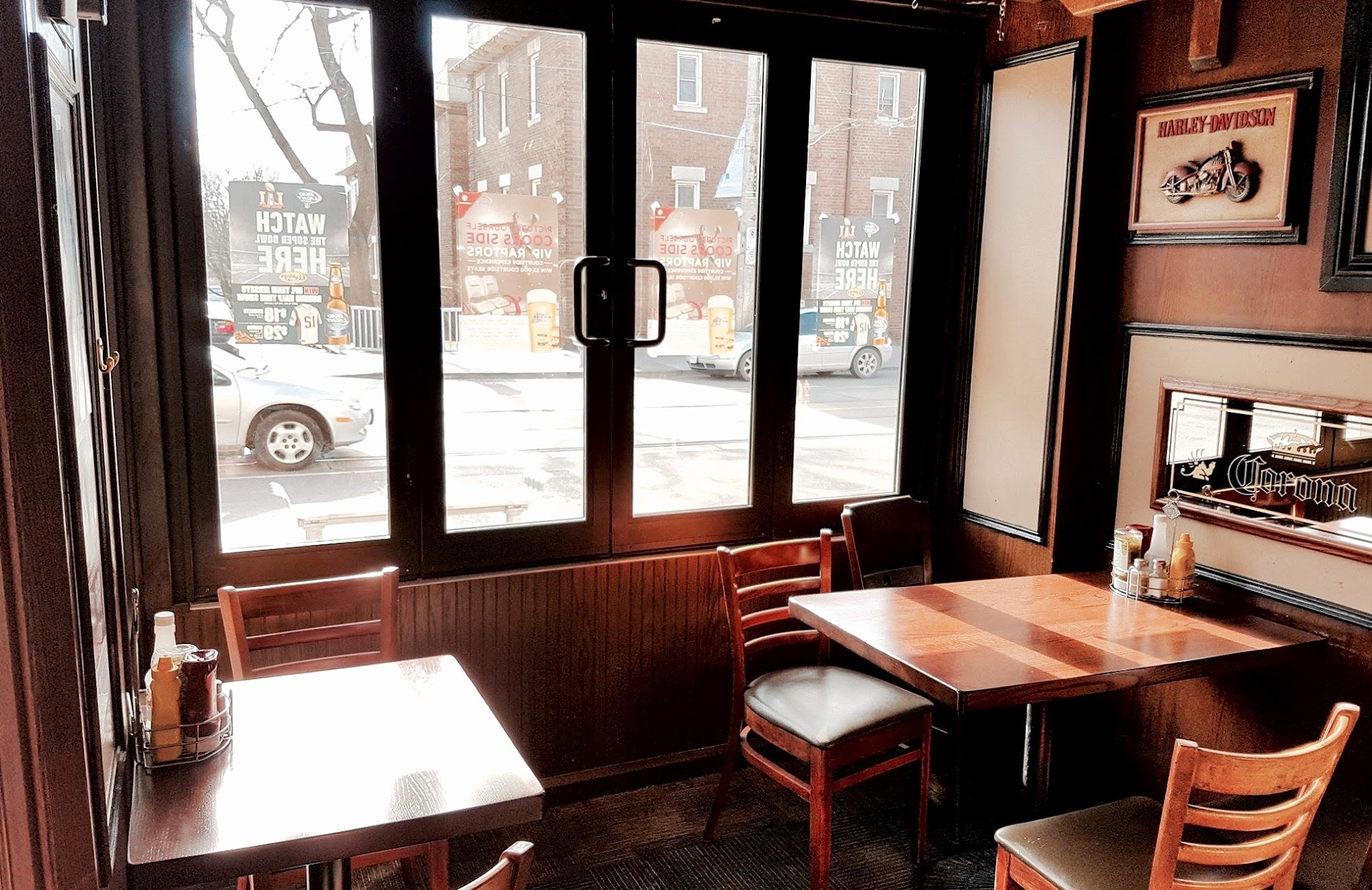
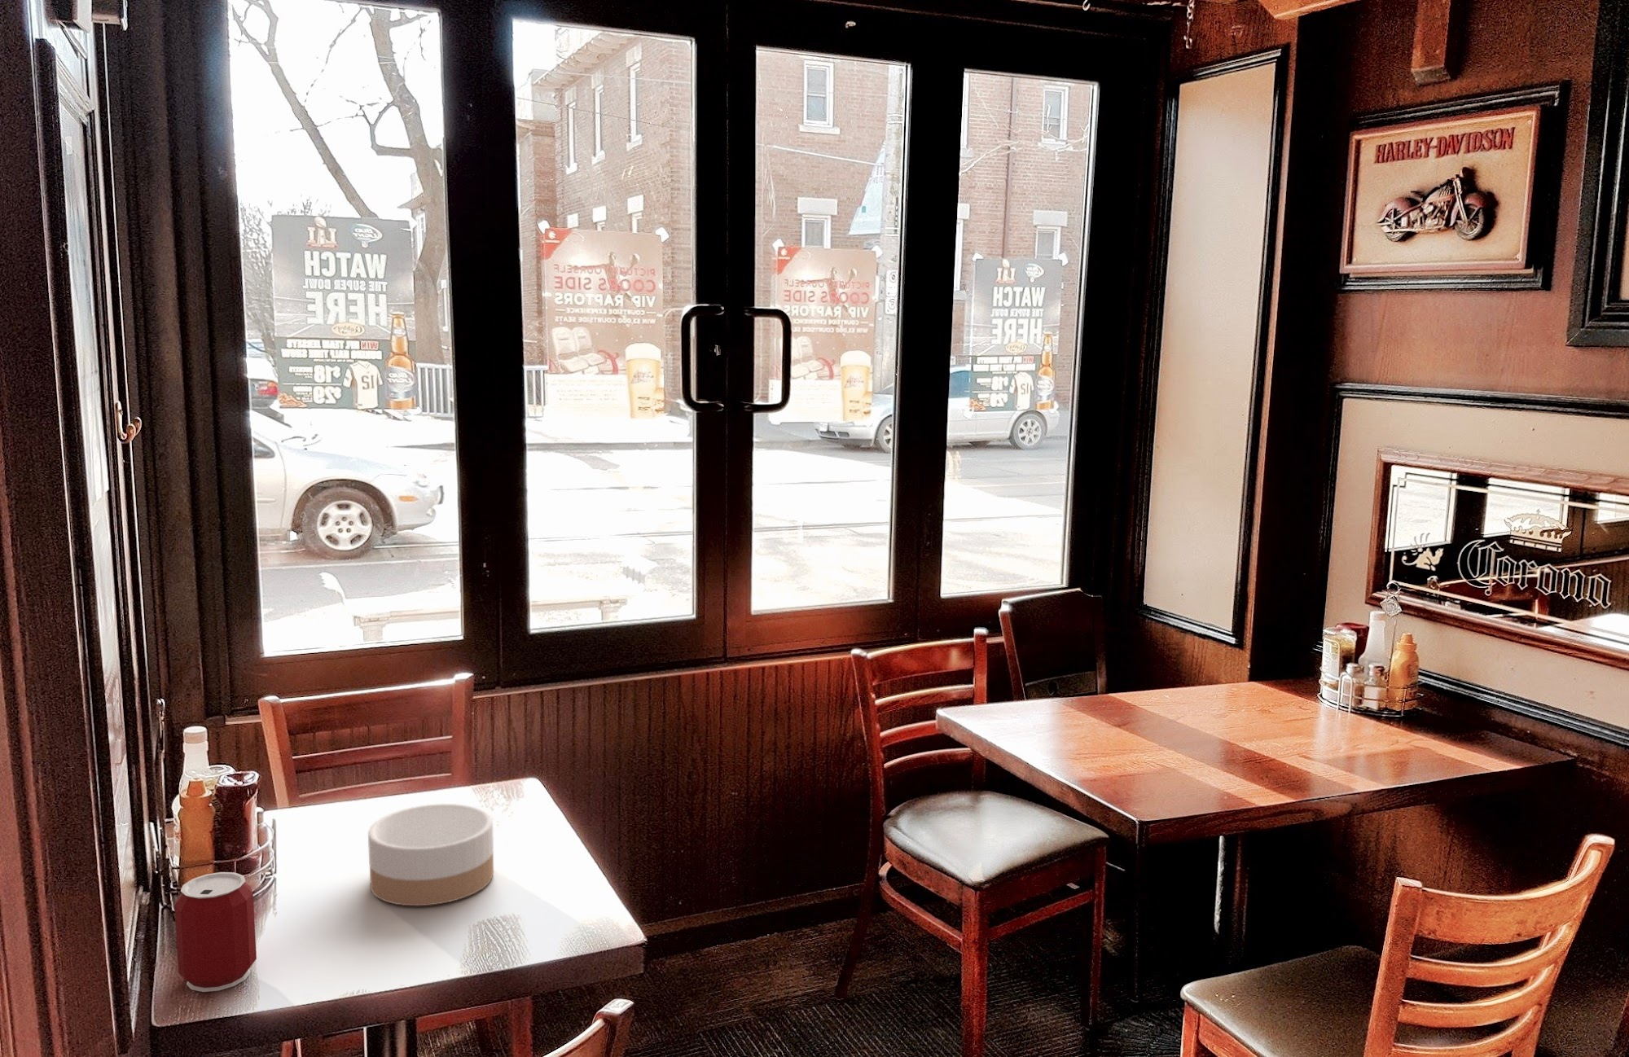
+ bowl (432, 852)
+ can (216, 931)
